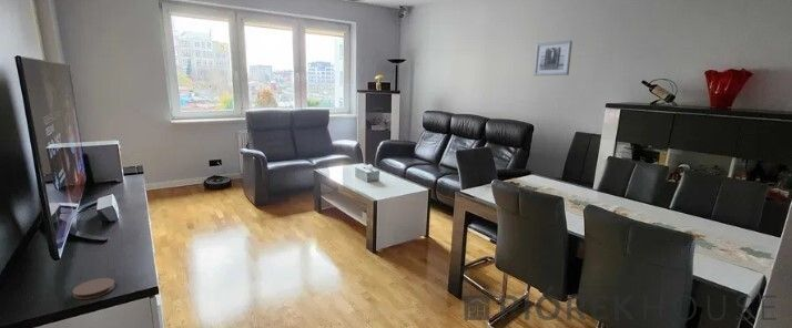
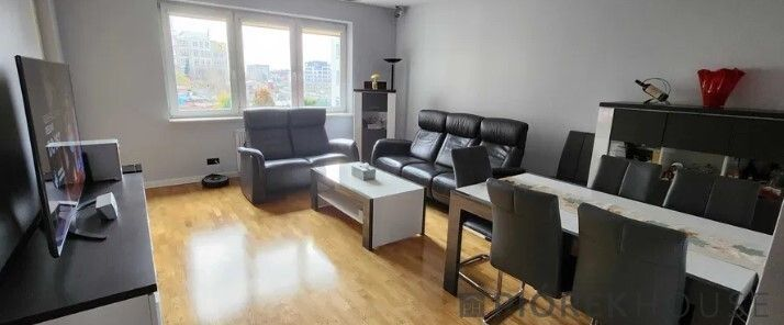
- wall art (551, 59)
- coaster (94, 288)
